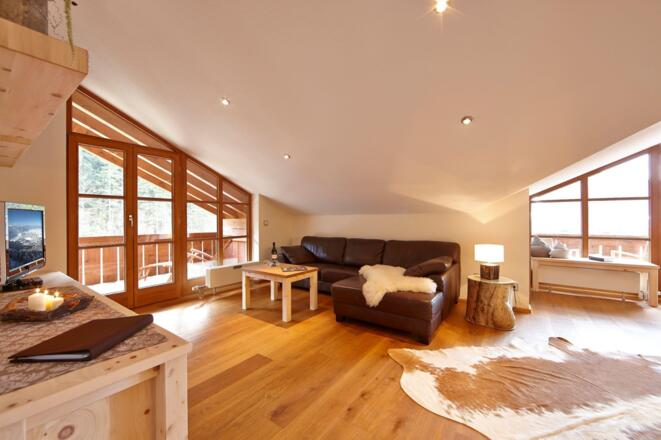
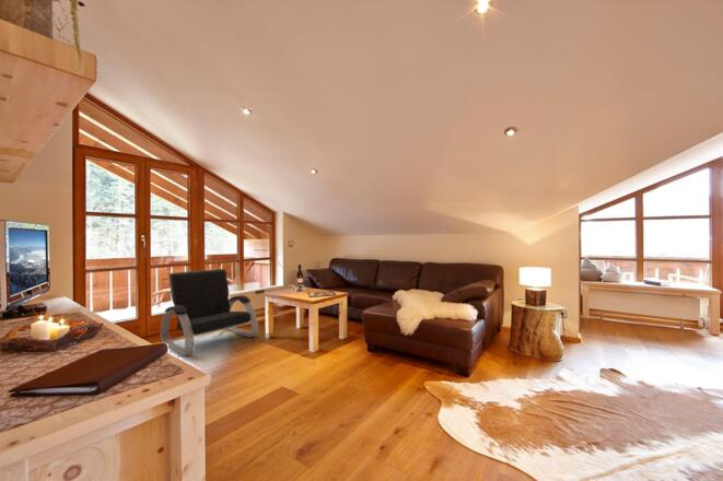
+ armchair (210, 306)
